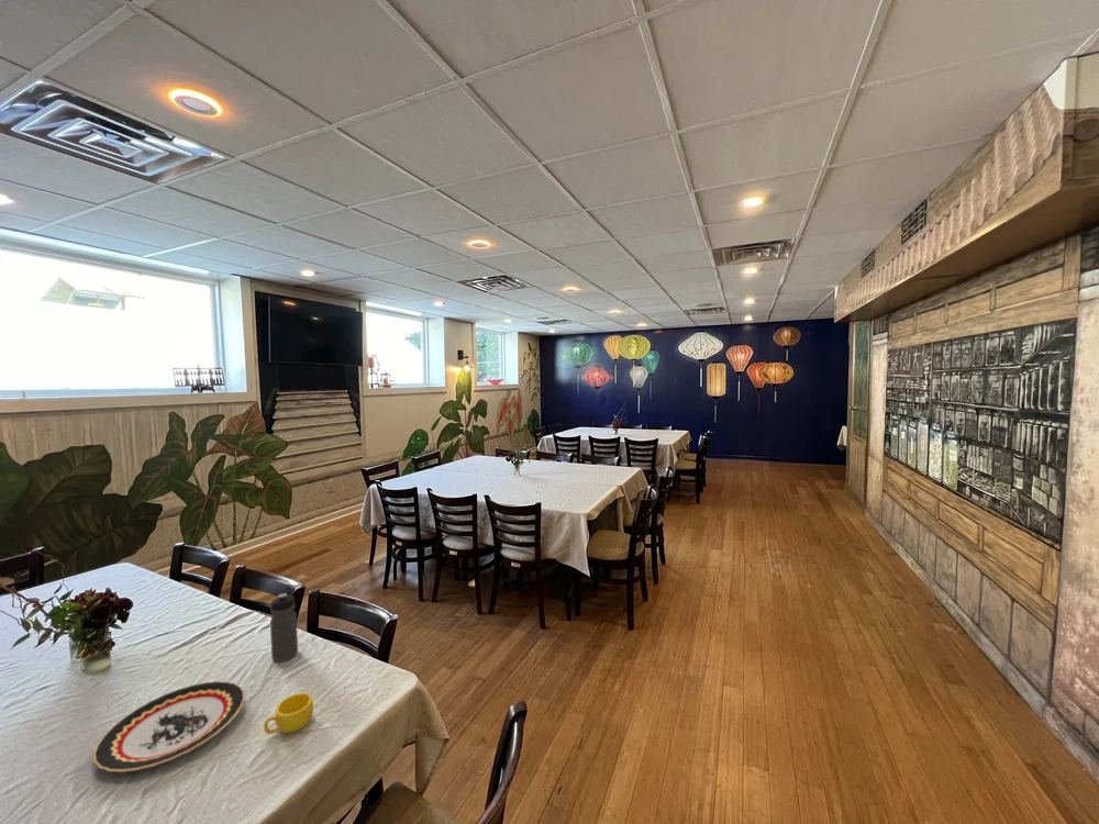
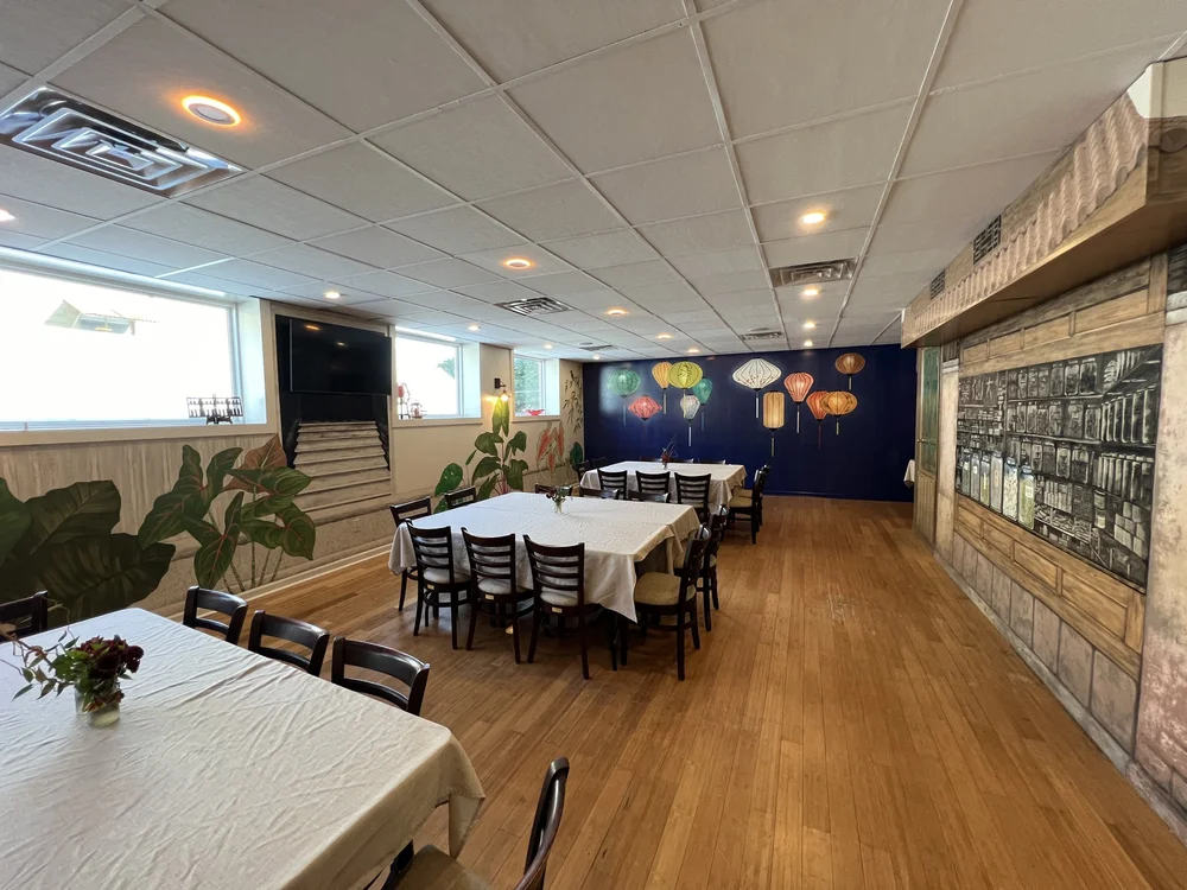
- cup (289, 715)
- water bottle (284, 624)
- plate (176, 724)
